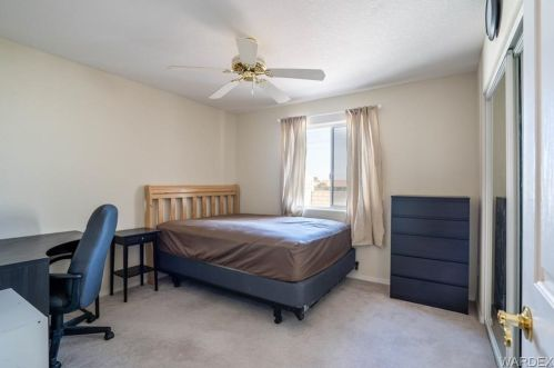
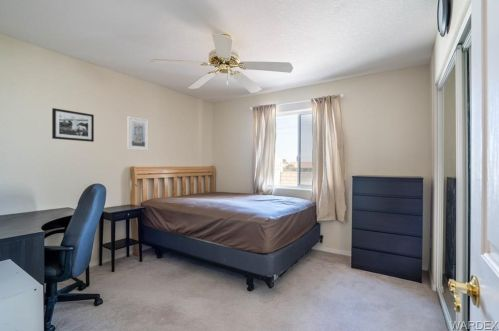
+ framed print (138, 134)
+ picture frame (74, 125)
